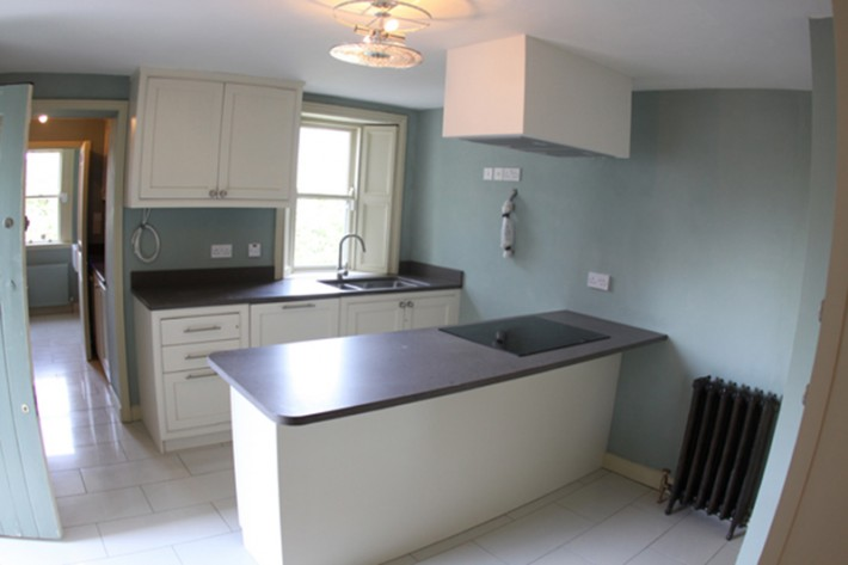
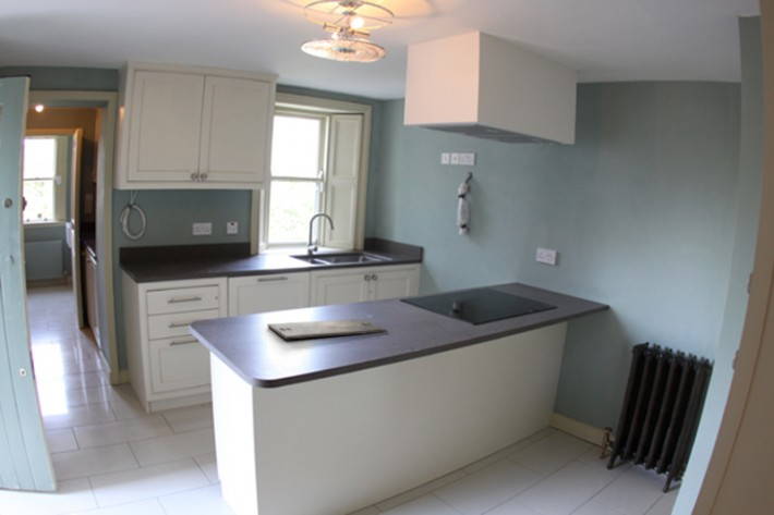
+ cutting board (327, 328)
